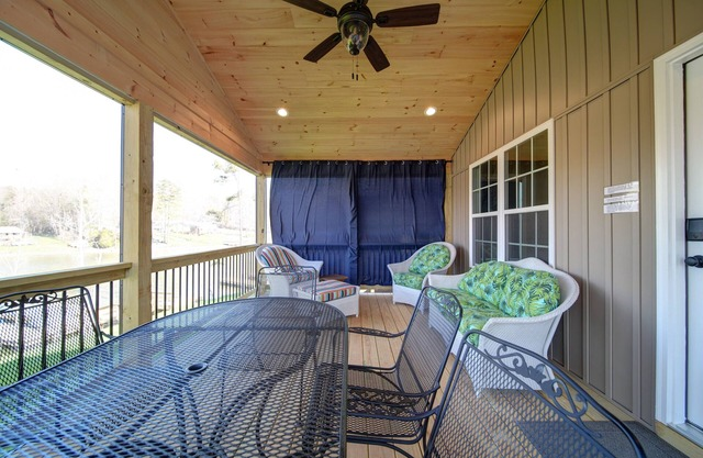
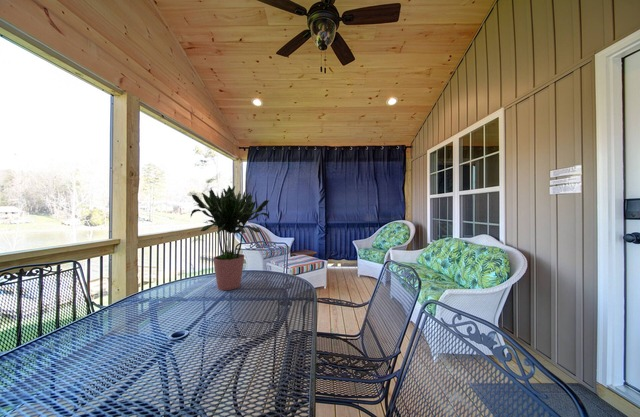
+ potted plant (234, 235)
